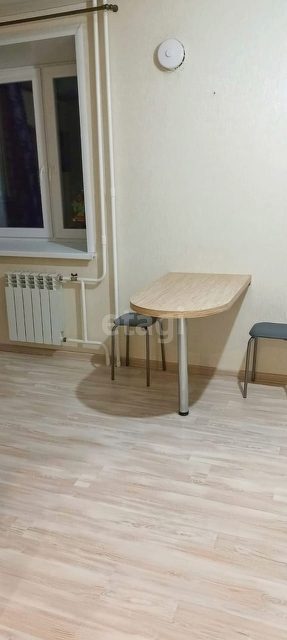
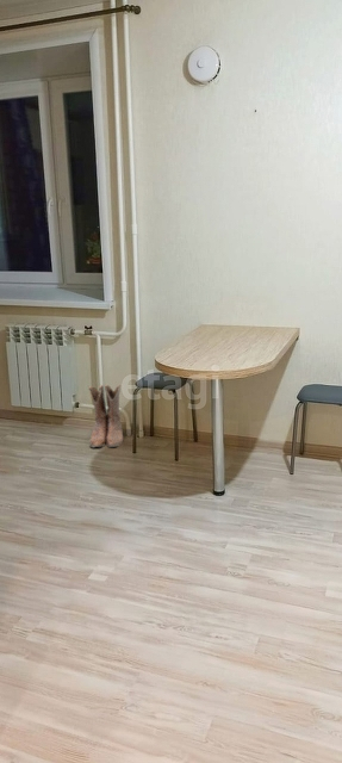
+ boots (105, 414)
